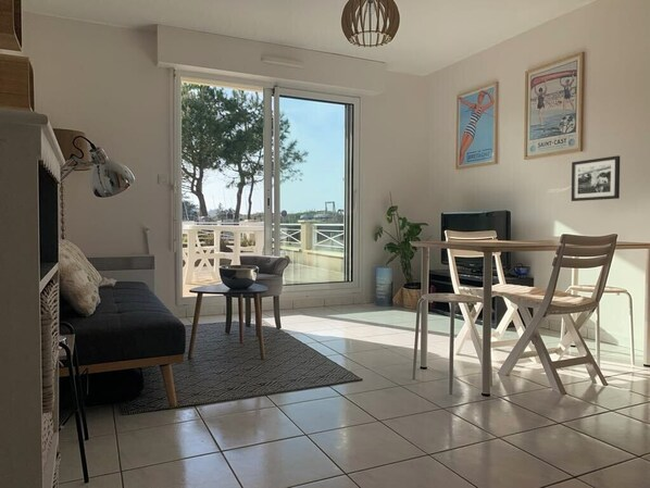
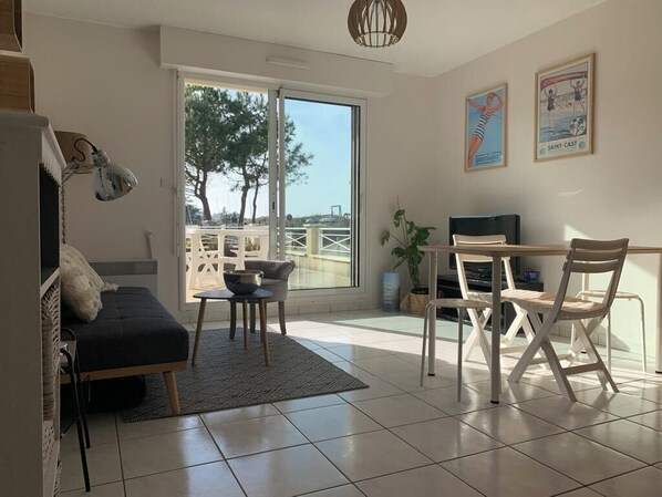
- picture frame (593, 179)
